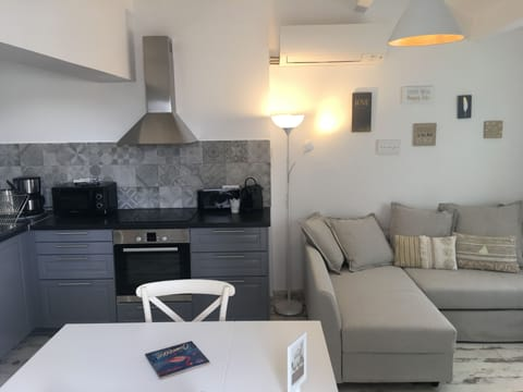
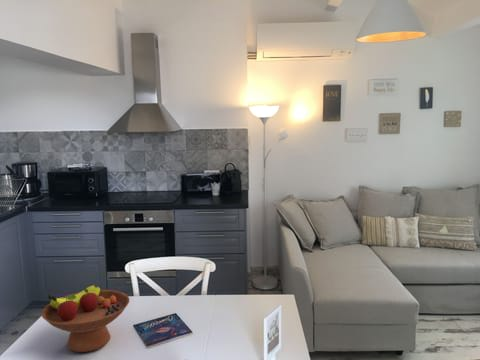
+ fruit bowl (87, 316)
